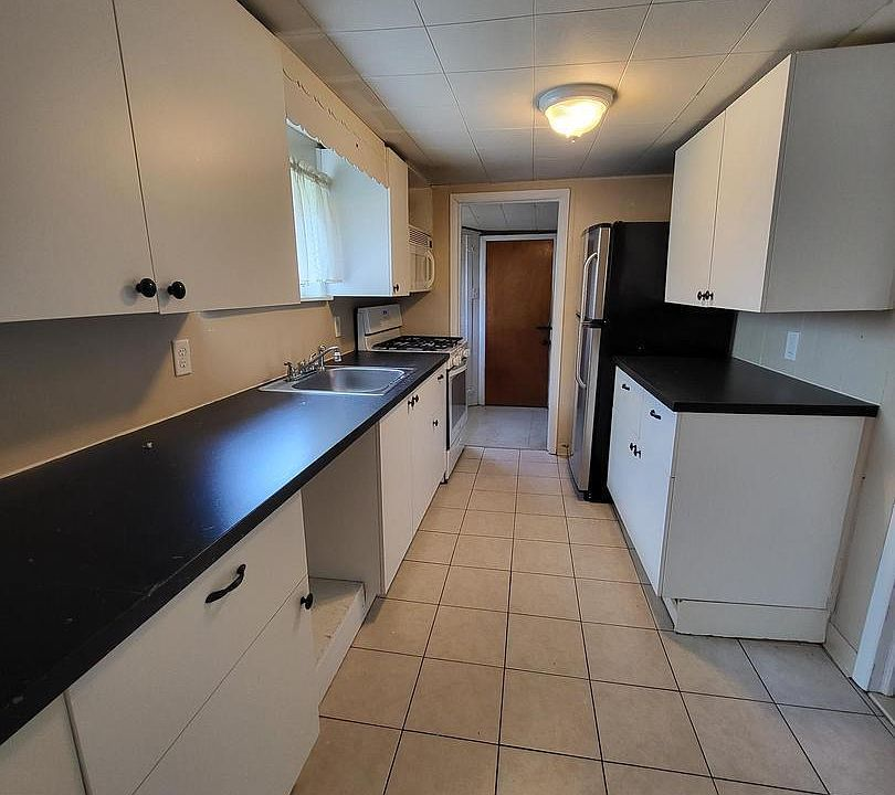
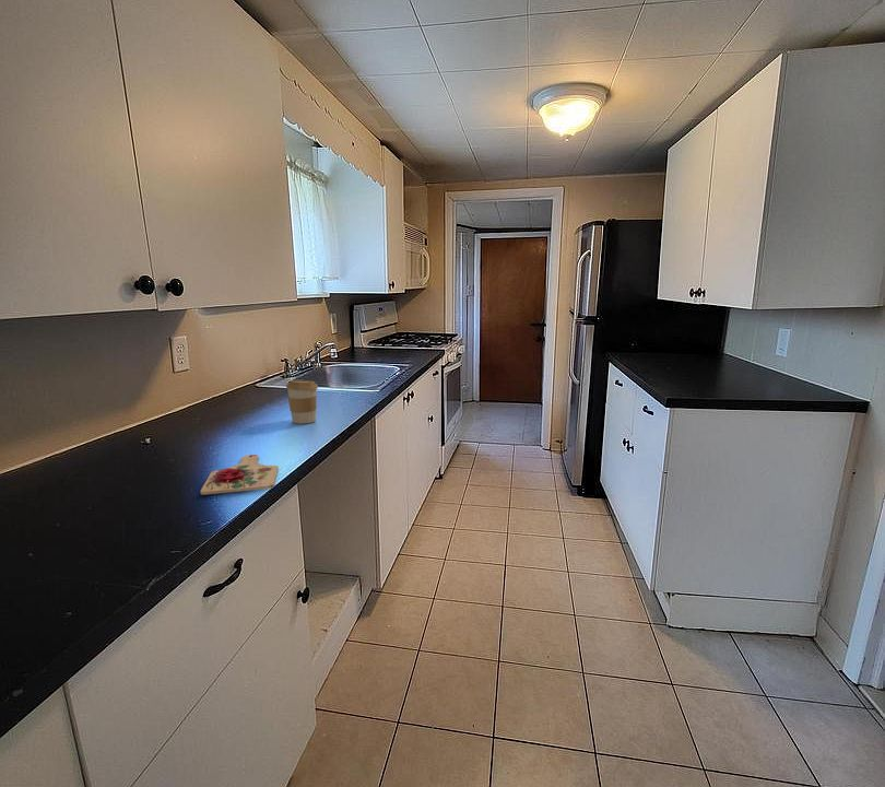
+ coffee cup (303, 400)
+ cutting board (244, 467)
